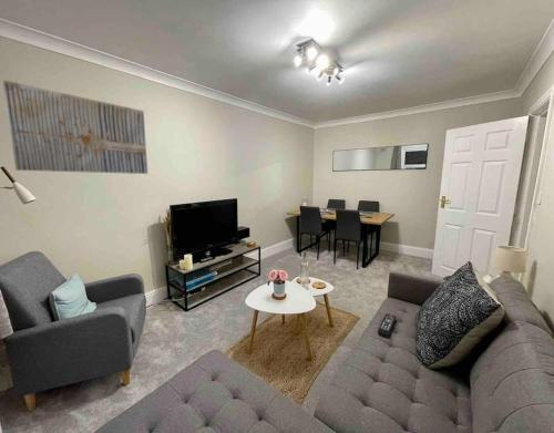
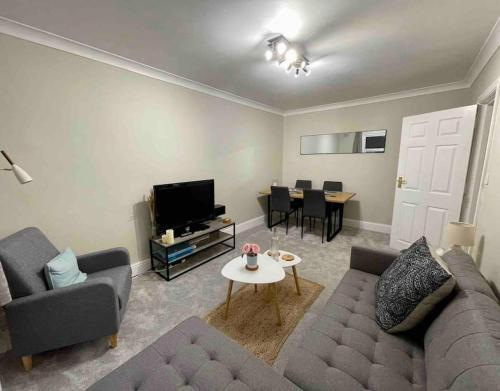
- remote control (387, 324)
- wall art (89, 135)
